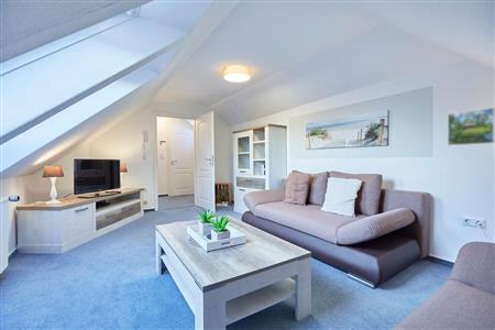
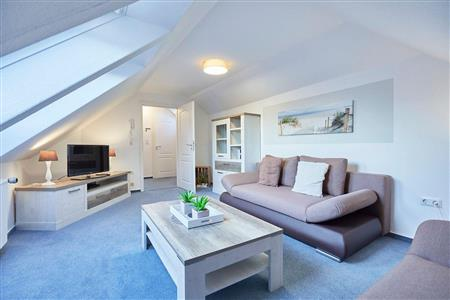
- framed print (470, 128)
